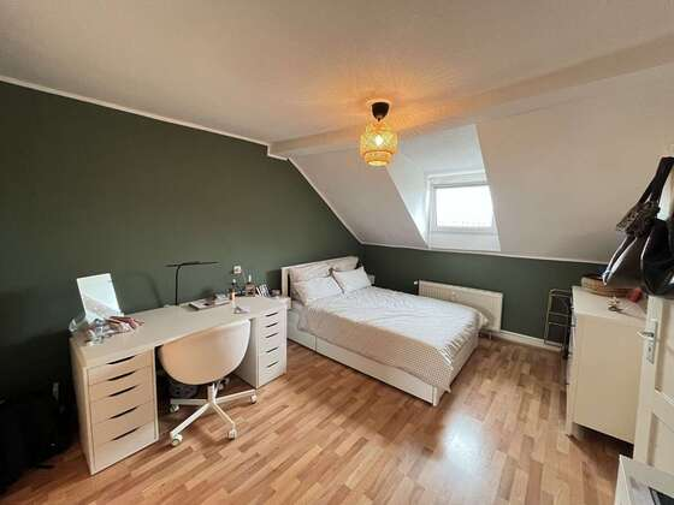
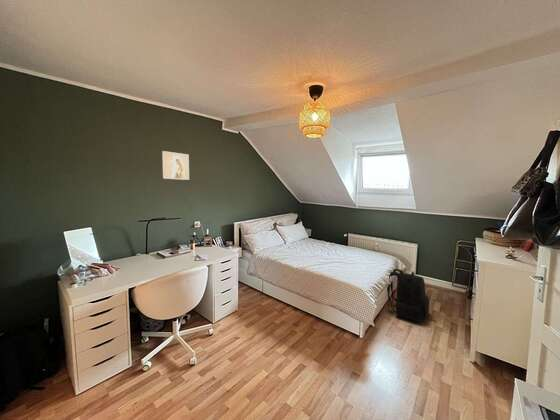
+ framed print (176, 166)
+ backpack (407, 293)
